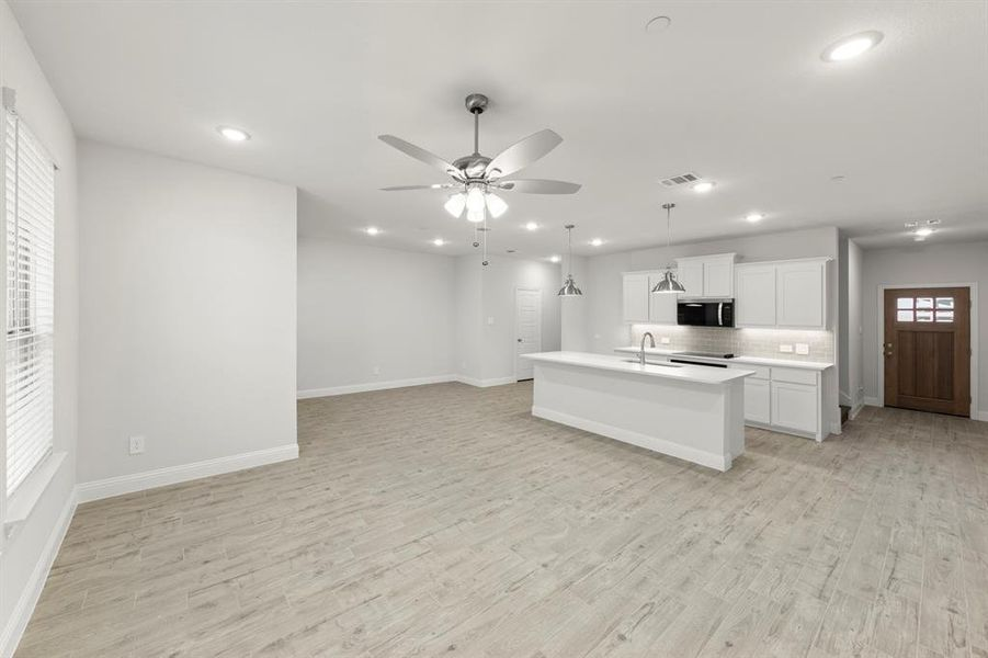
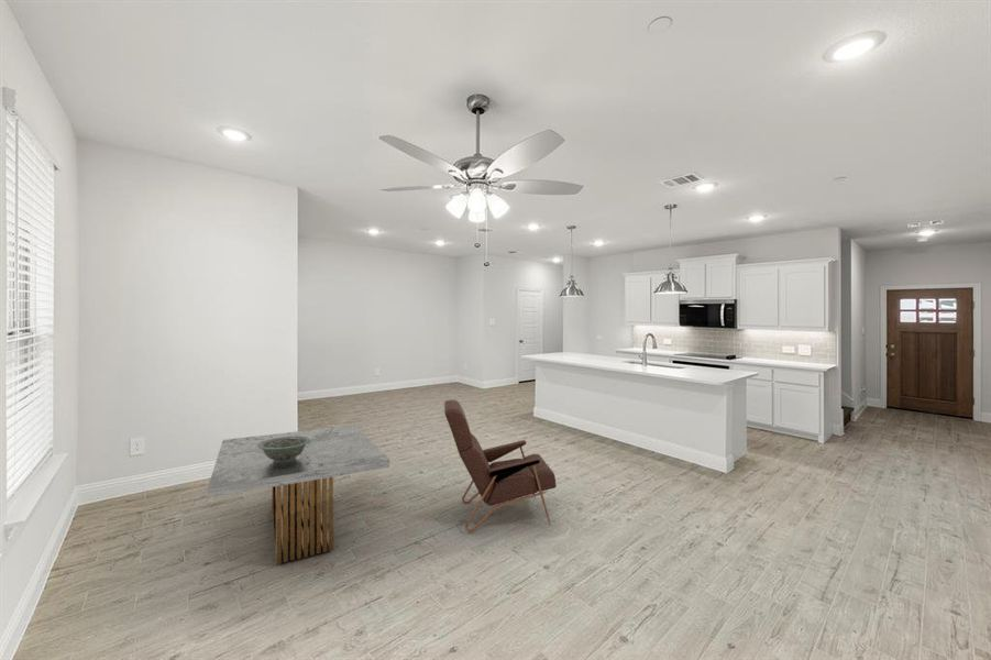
+ armchair (496, 459)
+ decorative bowl (284, 450)
+ coffee table (299, 487)
